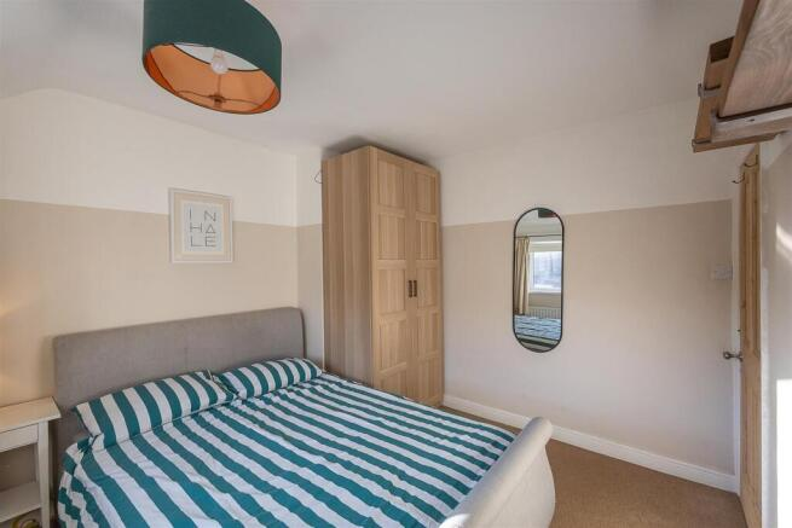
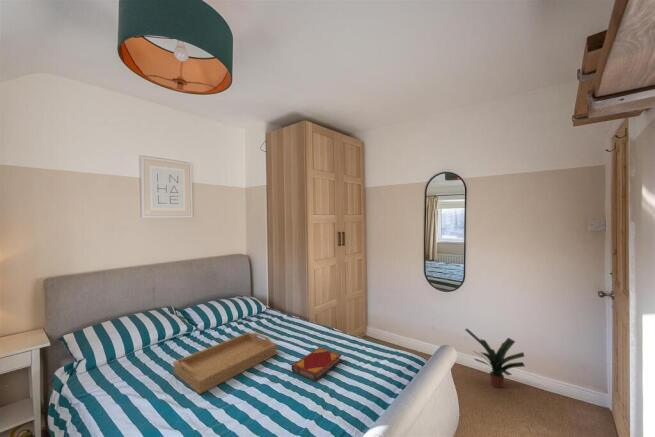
+ potted plant (493, 359)
+ serving tray (228, 355)
+ hardback book (317, 362)
